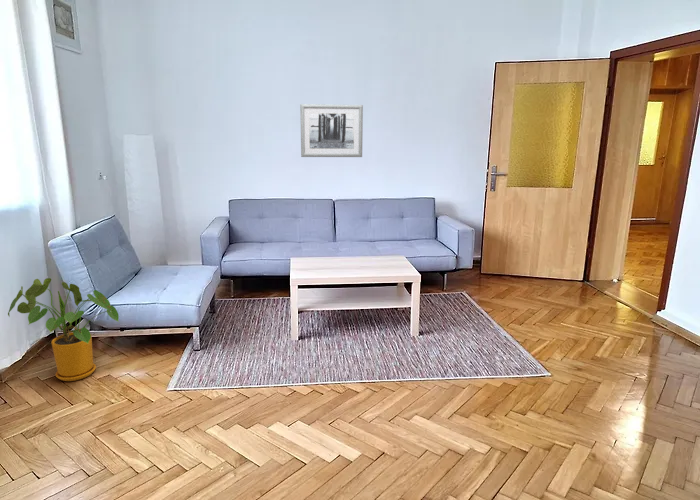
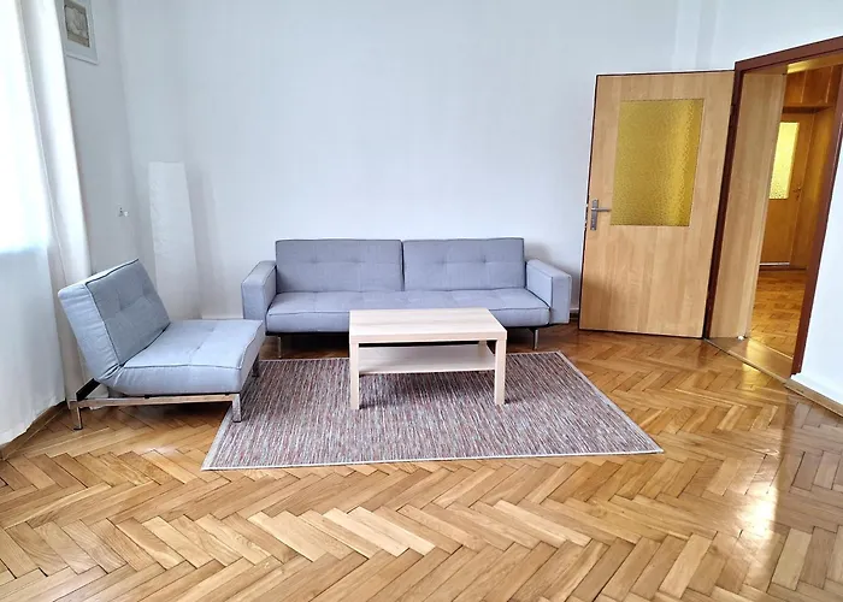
- house plant (65, 330)
- wall art (331, 131)
